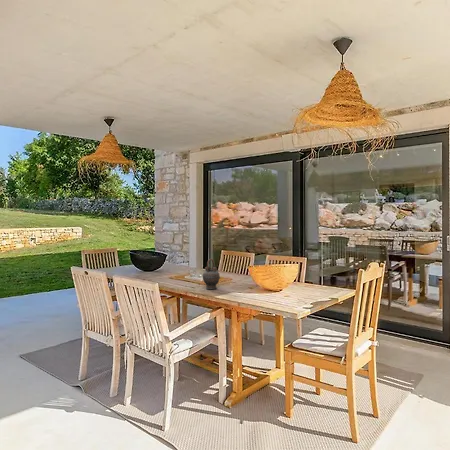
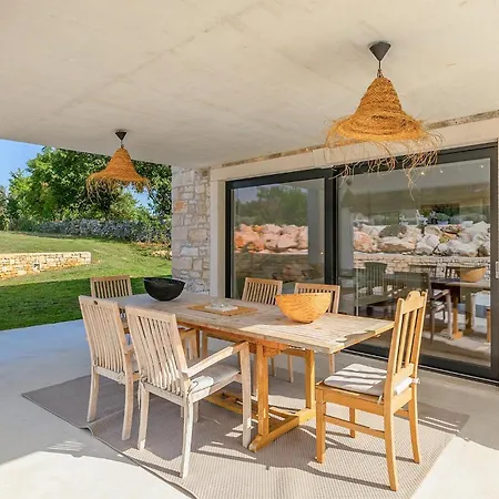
- teapot (212, 273)
